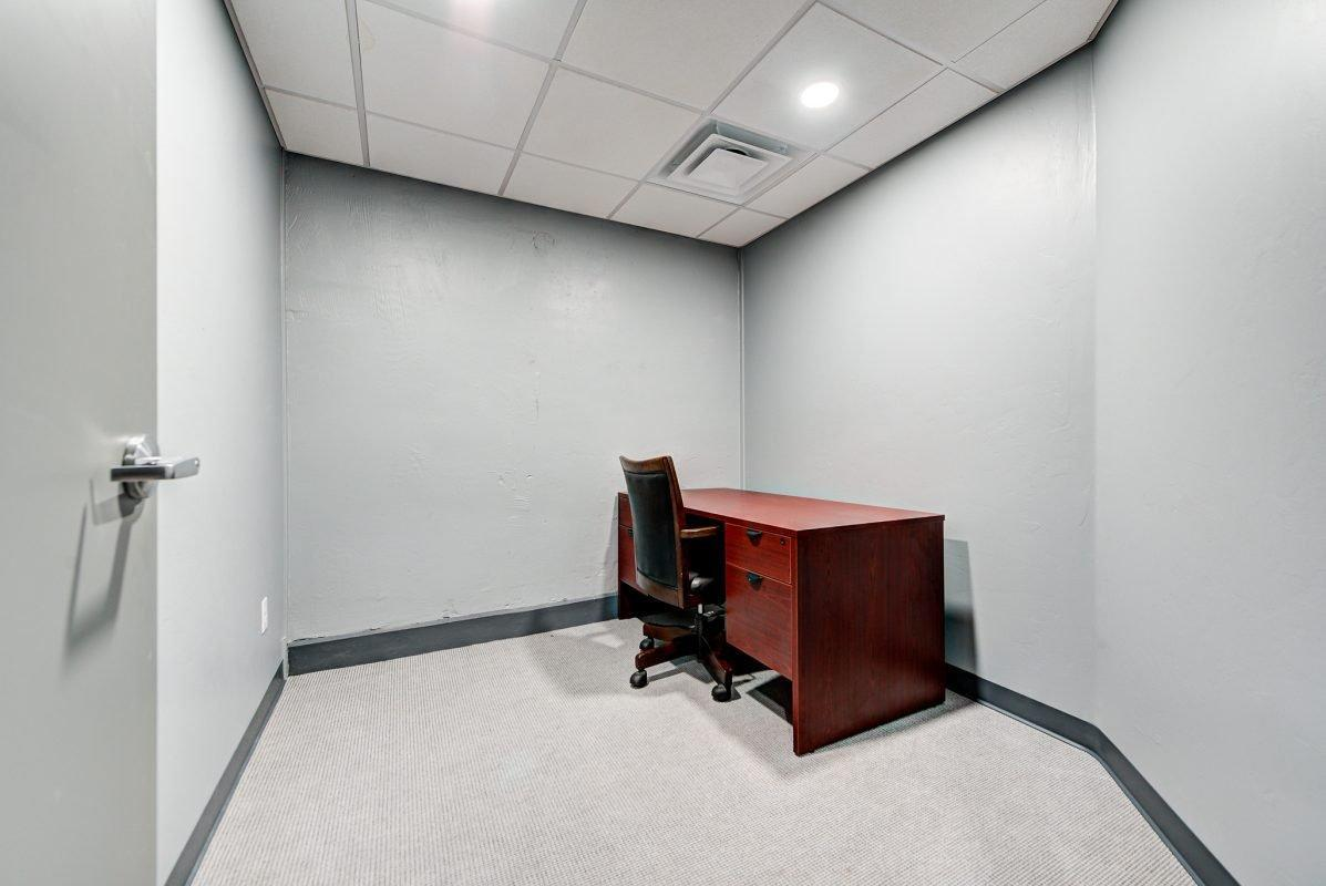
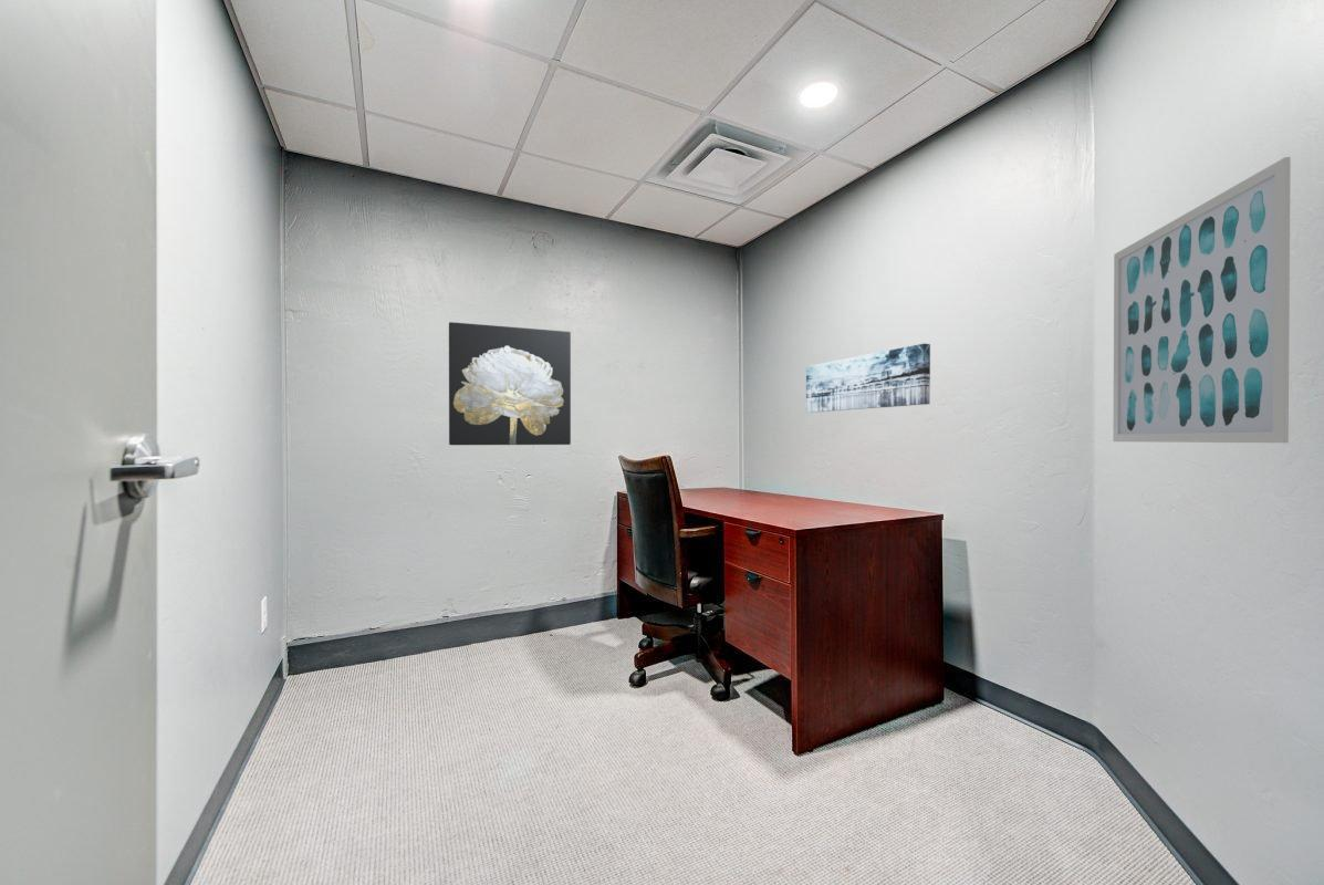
+ wall art (1182, 329)
+ wall art (859, 383)
+ wall art (511, 386)
